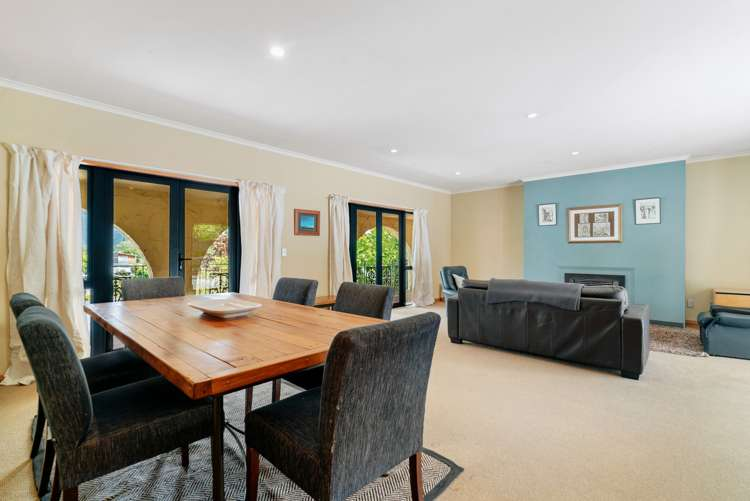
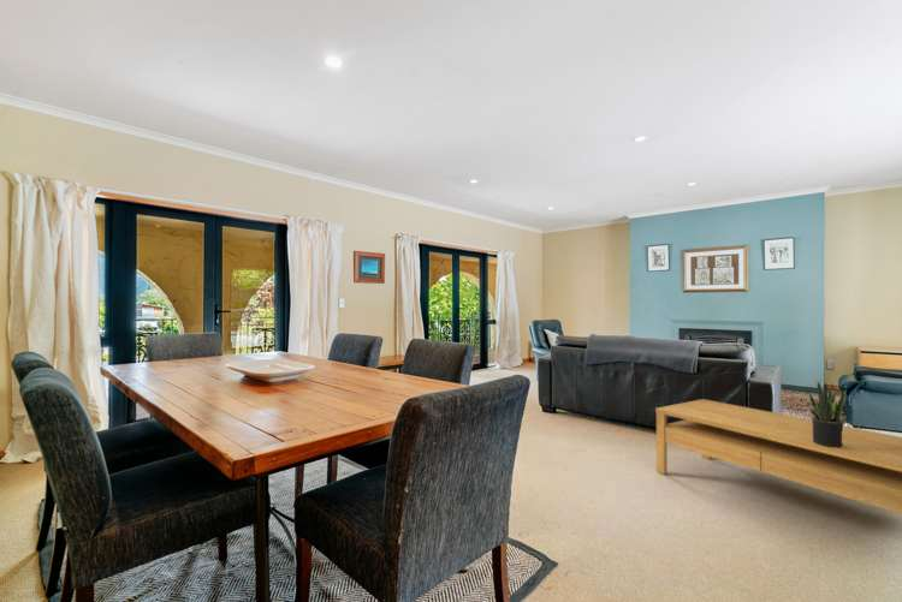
+ coffee table (784, 461)
+ potted plant (827, 412)
